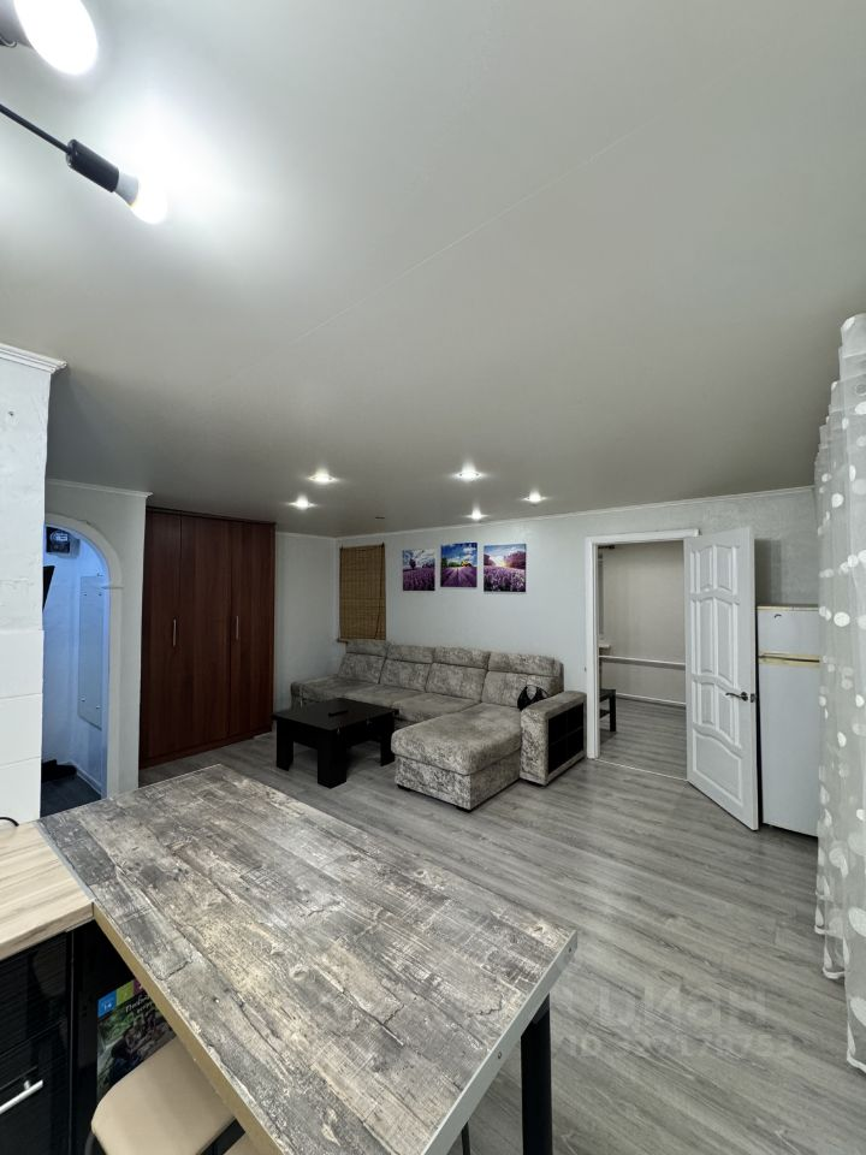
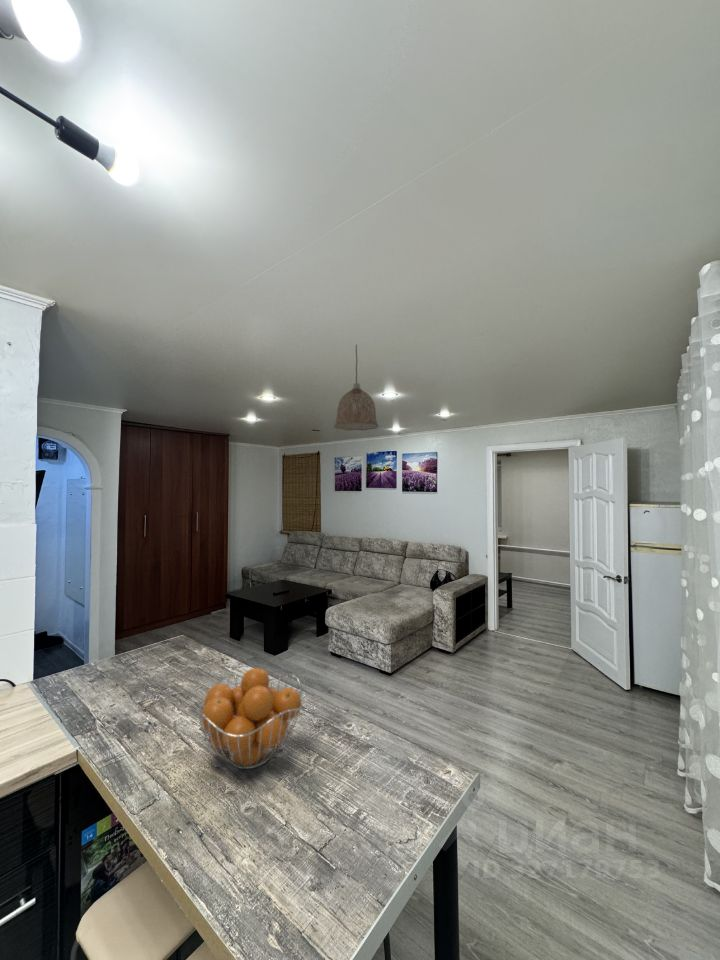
+ pendant lamp (356, 385)
+ fruit basket (251, 715)
